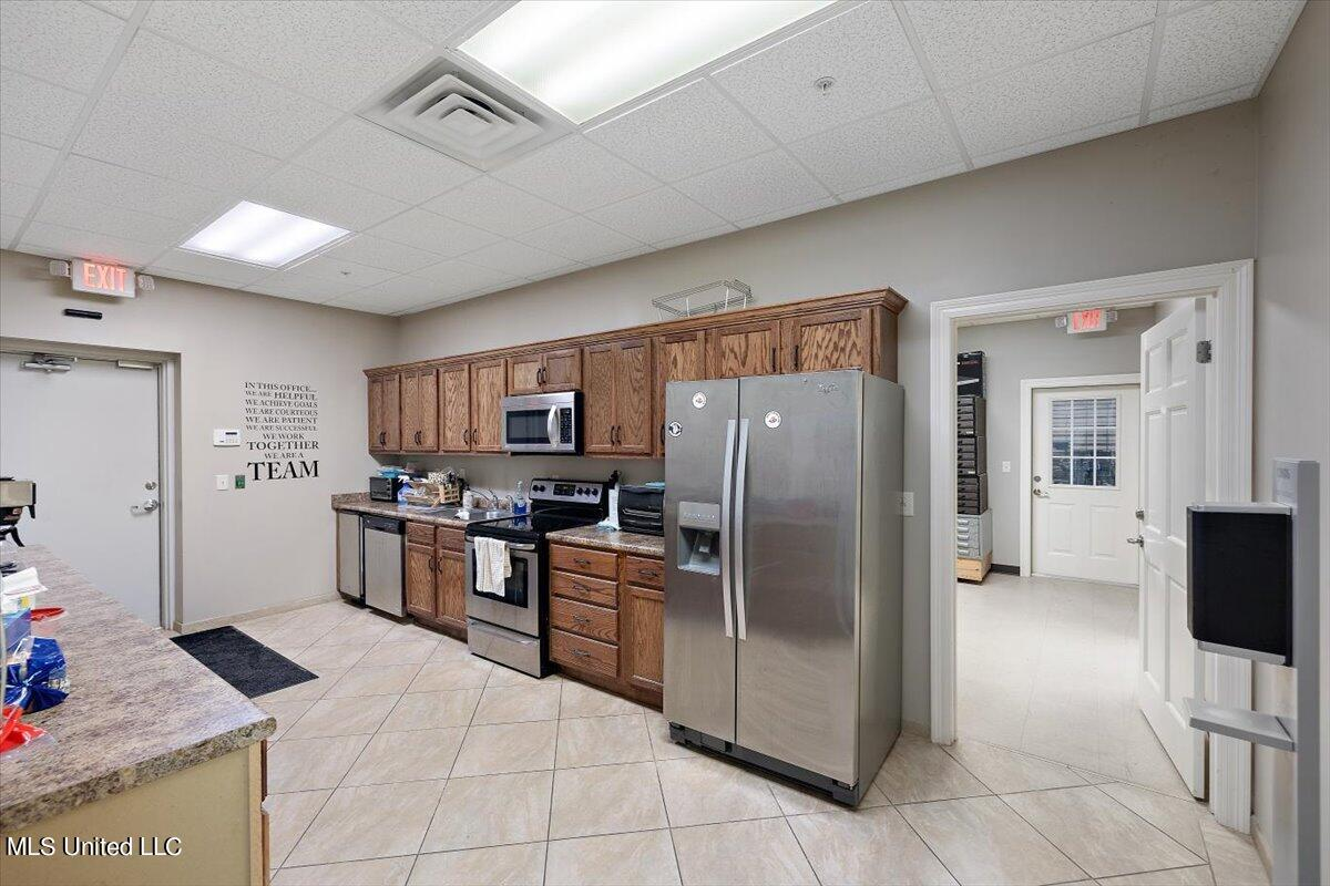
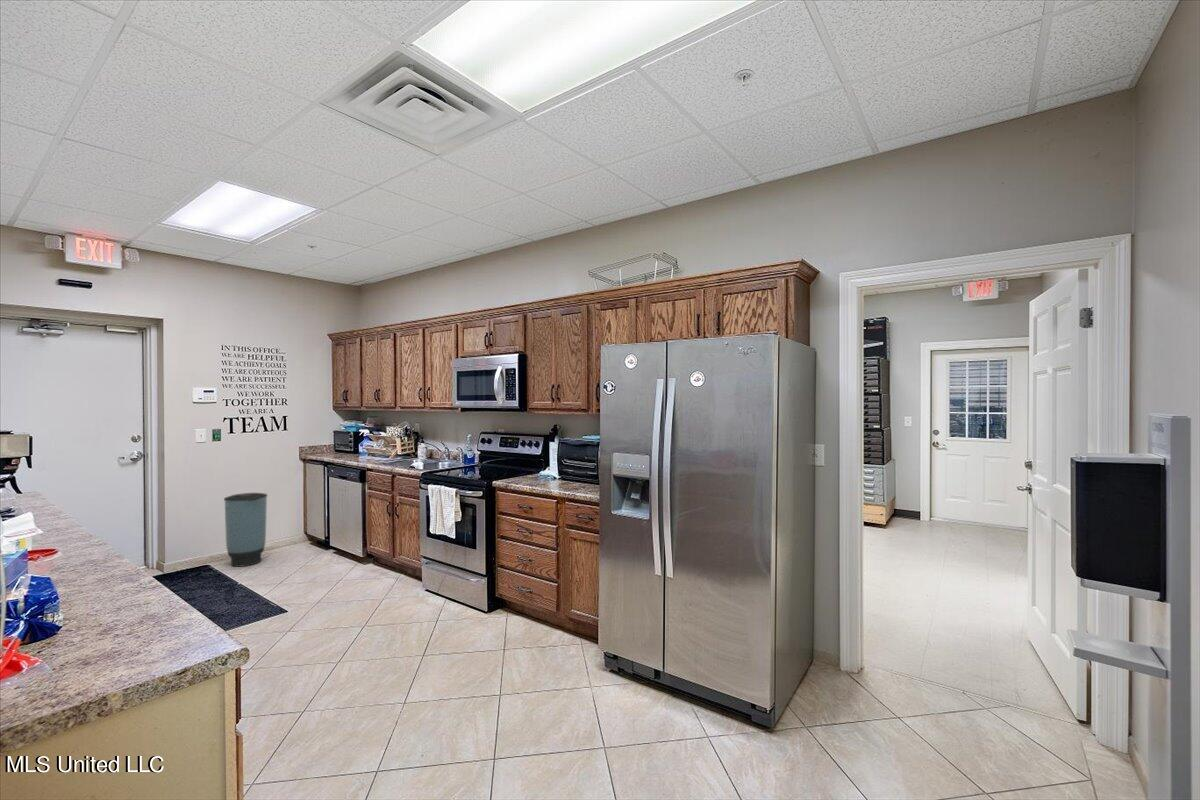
+ trash can (244, 528)
